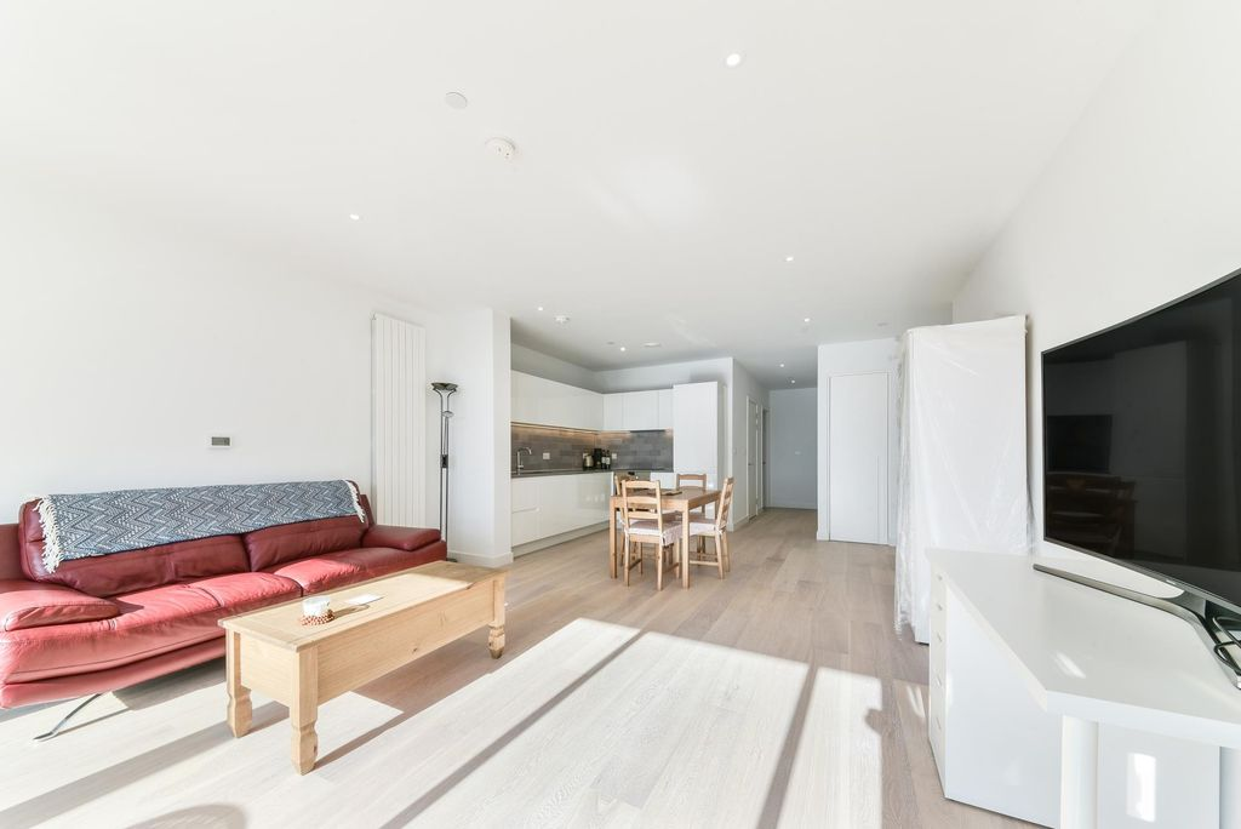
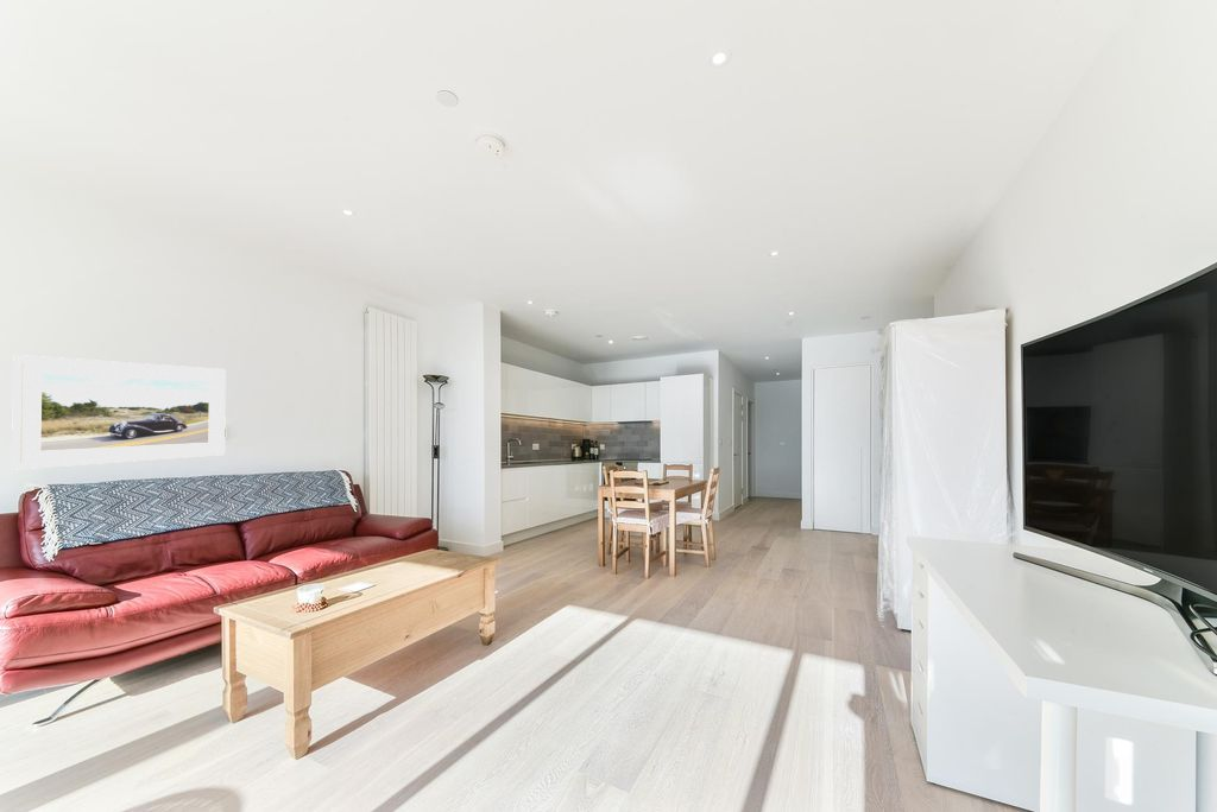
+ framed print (134, 412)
